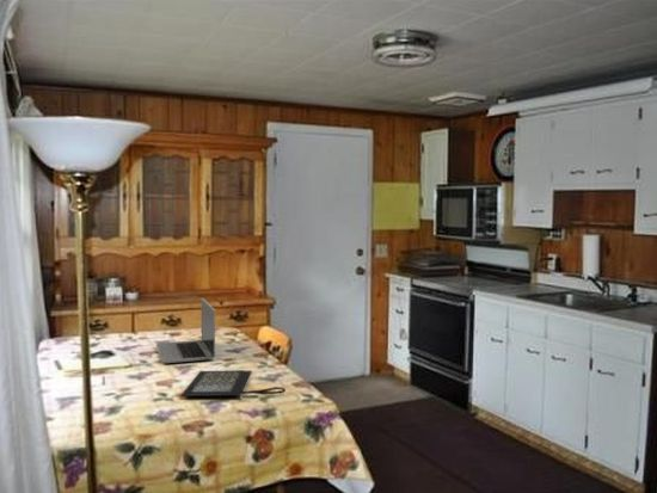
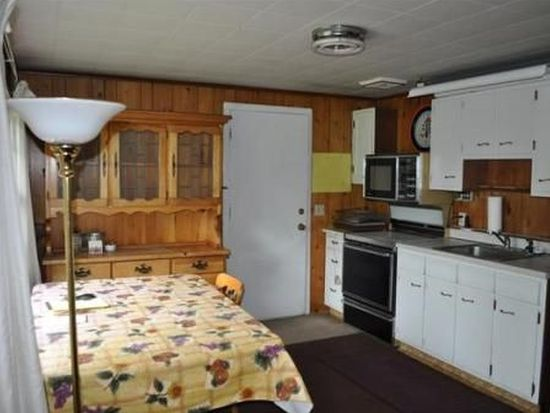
- clutch bag (220, 383)
- laptop (184, 341)
